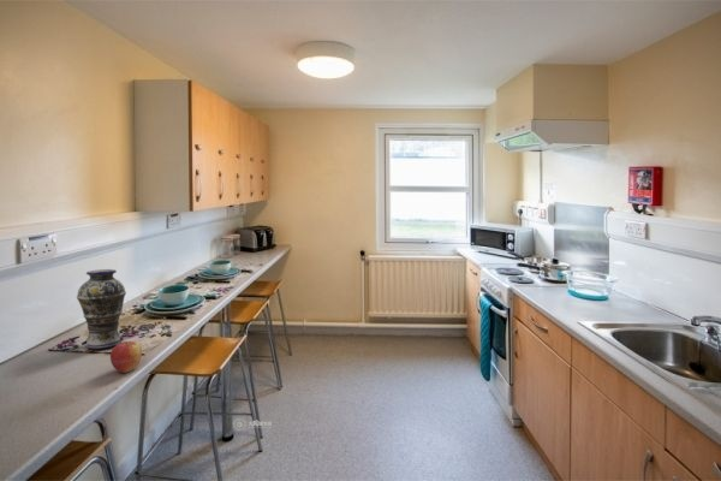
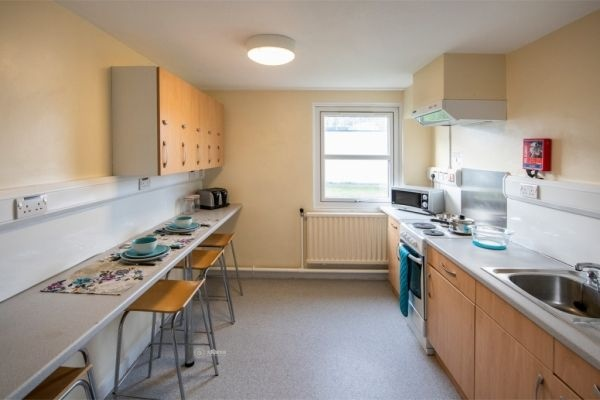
- apple (126, 356)
- vase (102, 307)
